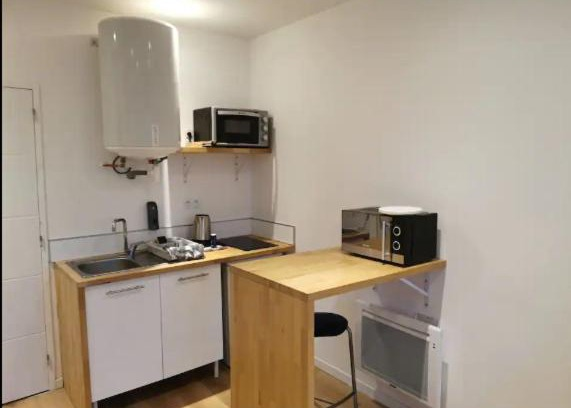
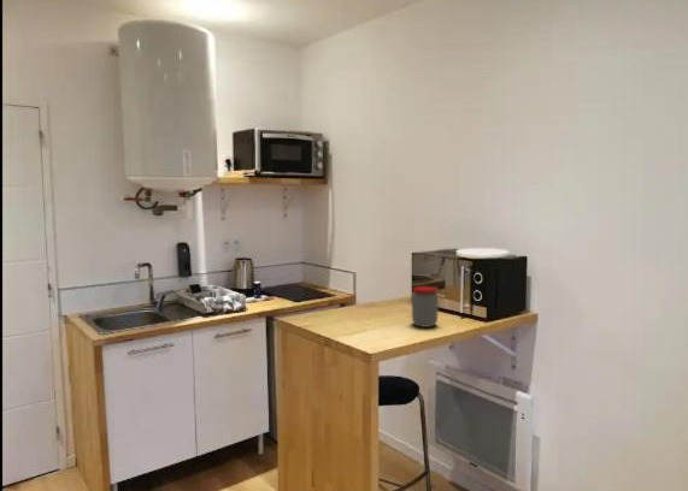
+ jar (424, 306)
